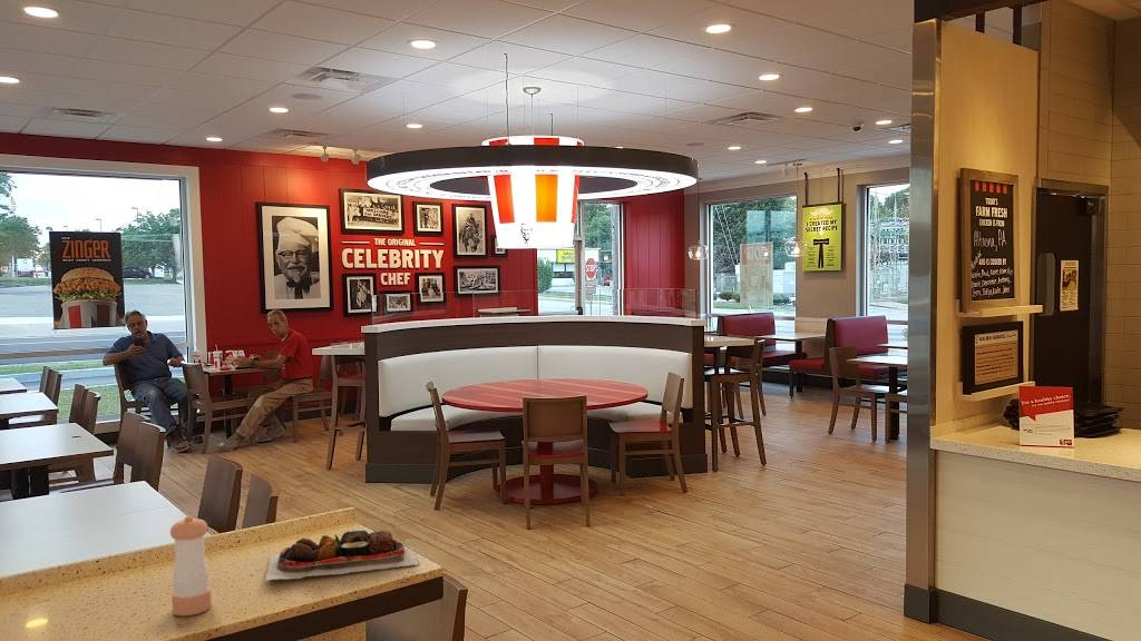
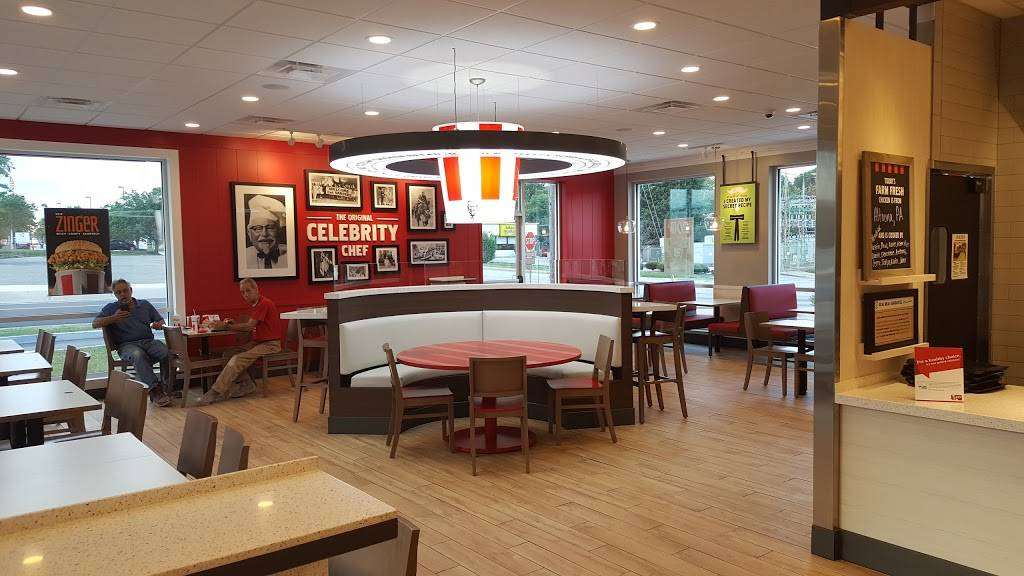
- food tray (342, 548)
- pepper shaker (189, 562)
